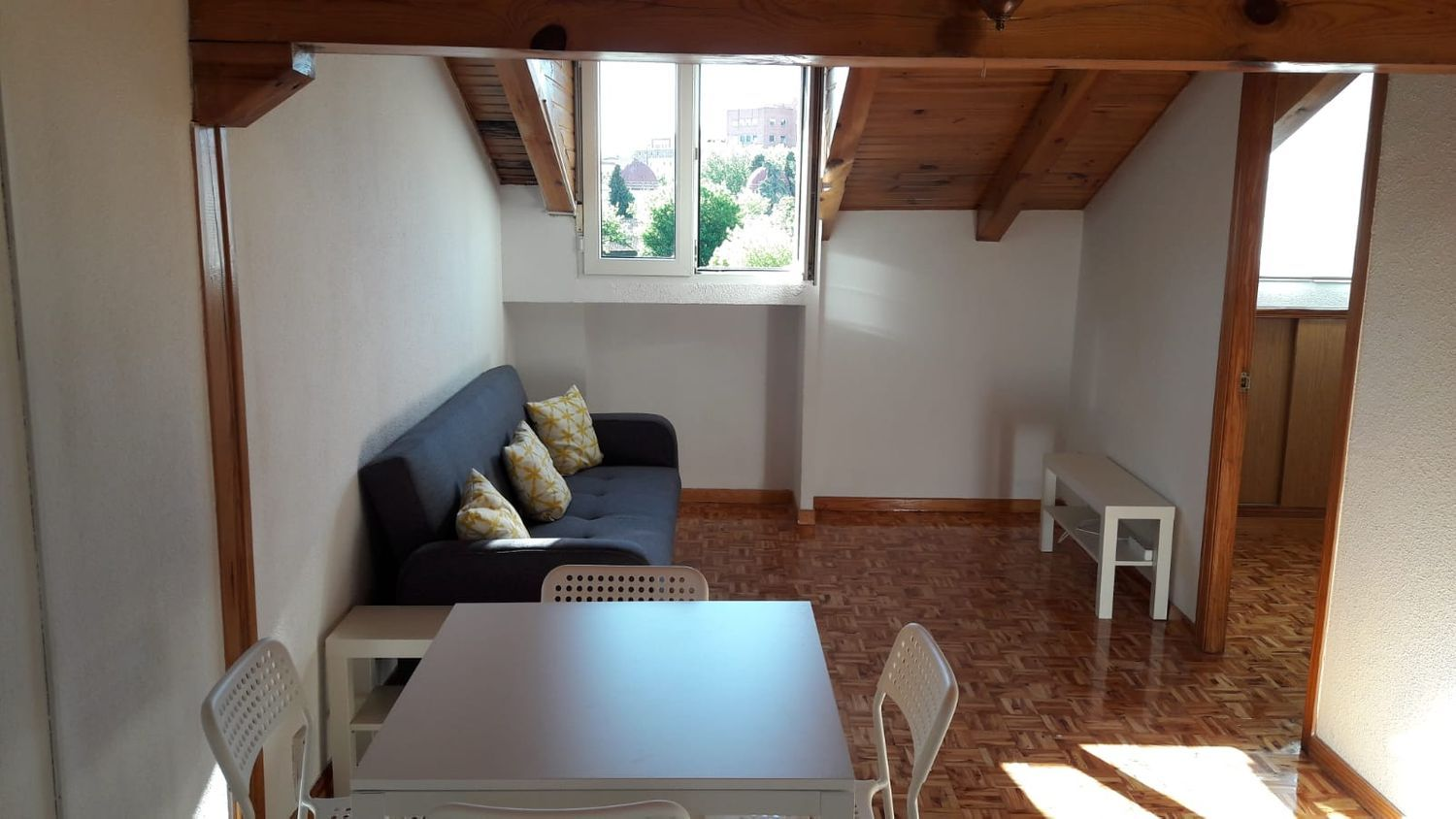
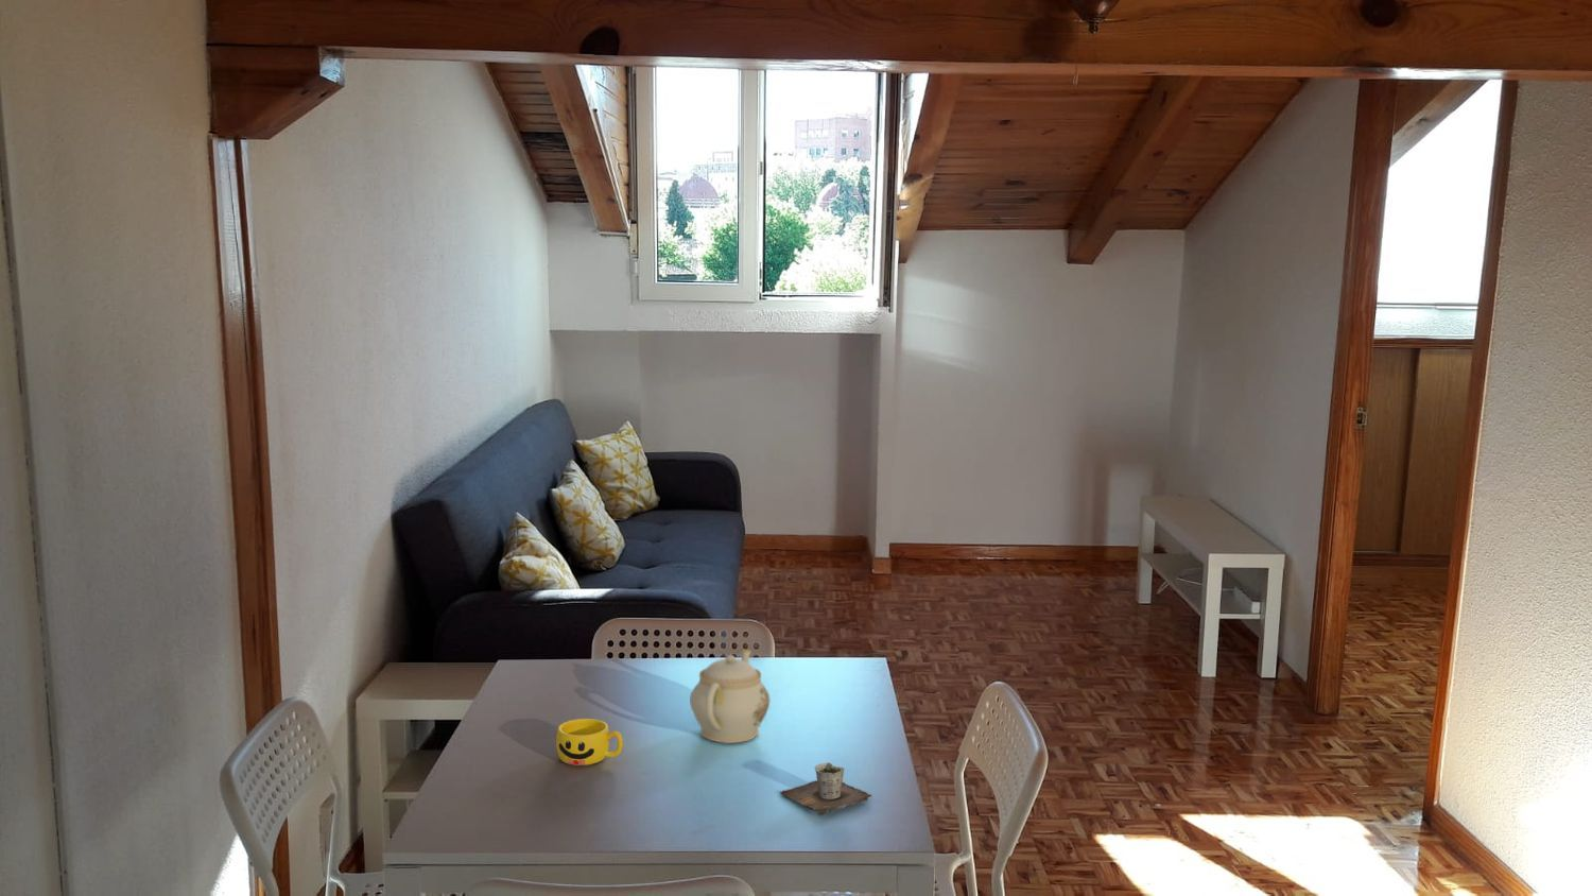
+ cup (590, 743)
+ teapot (728, 695)
+ cup (826, 781)
